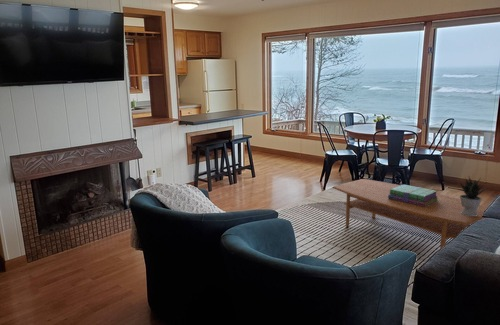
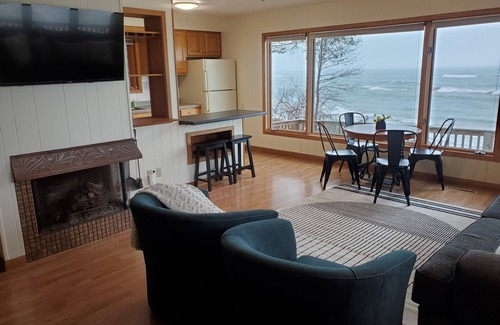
- stack of books (413, 194)
- potted plant (469, 194)
- coffee table (403, 217)
